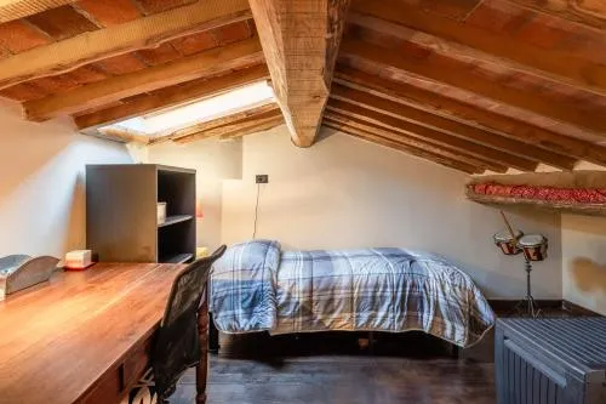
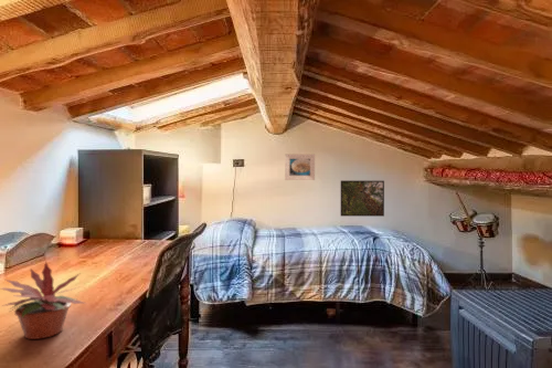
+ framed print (362, 198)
+ potted plant (43, 297)
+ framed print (299, 167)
